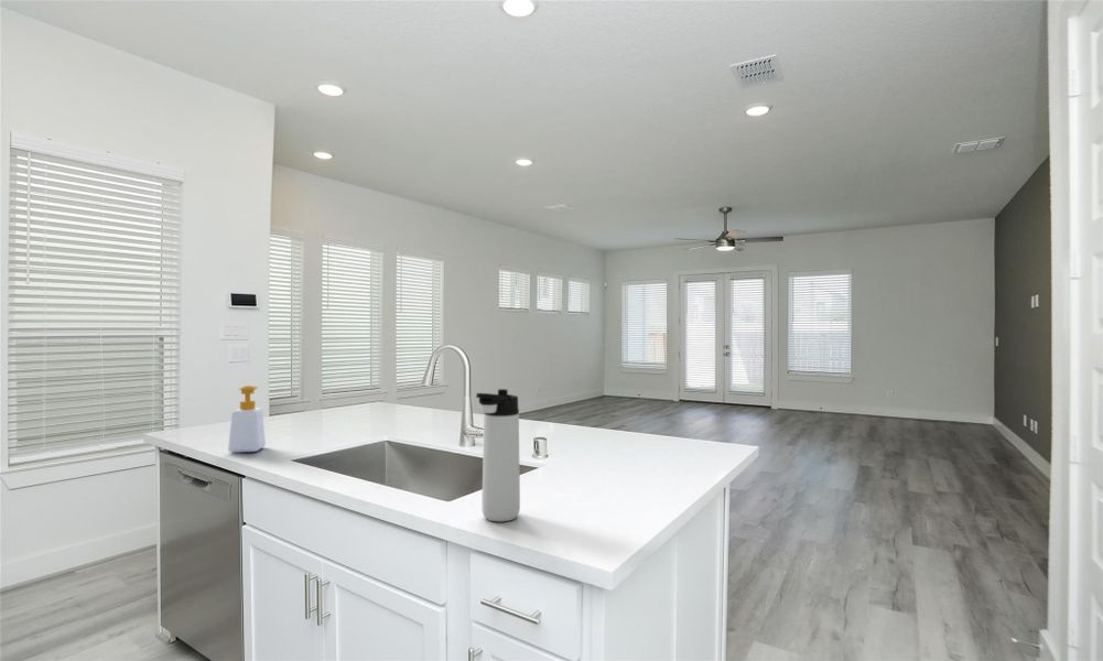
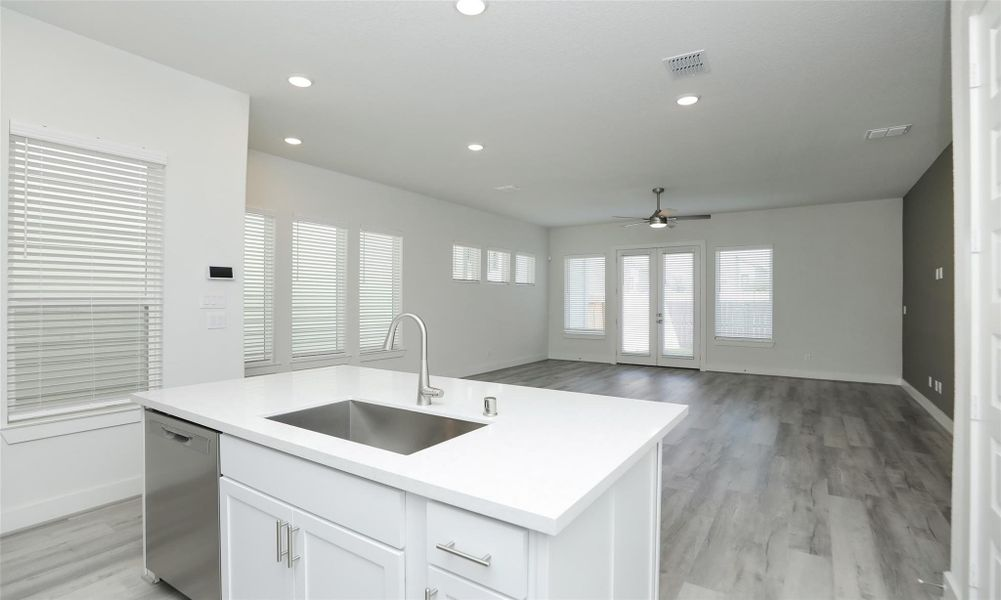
- soap bottle (249, 416)
- thermos bottle (496, 454)
